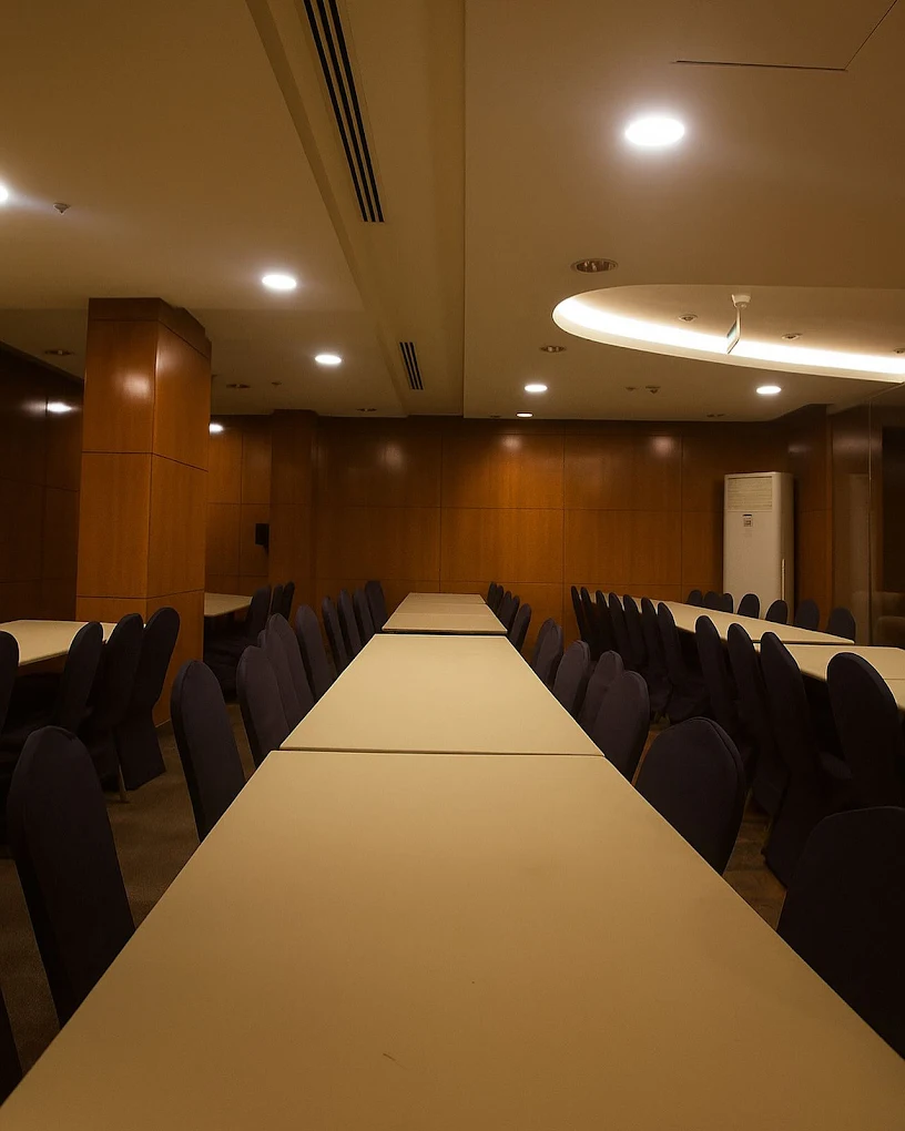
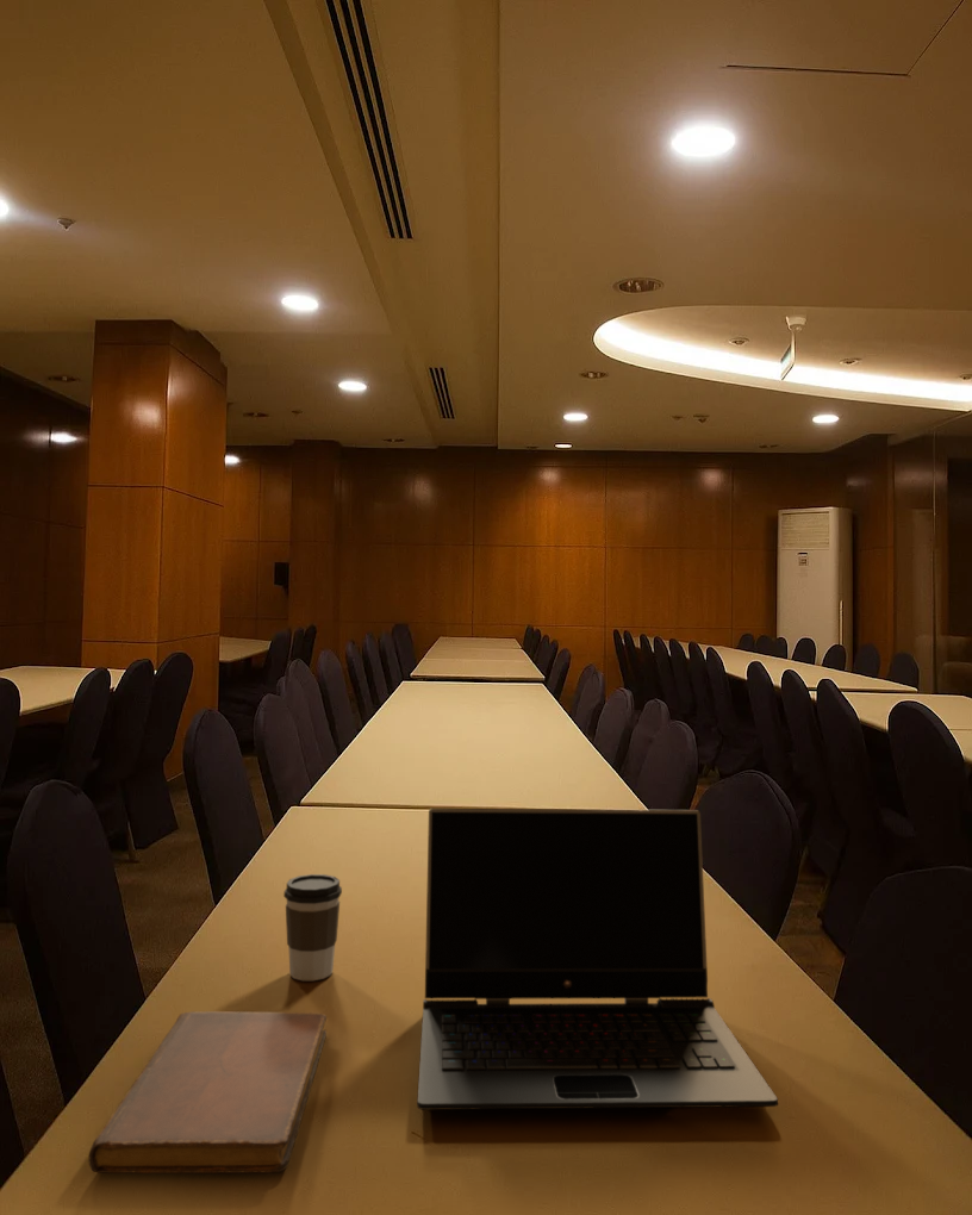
+ coffee cup (312, 927)
+ laptop computer (579, 942)
+ notebook (224, 1080)
